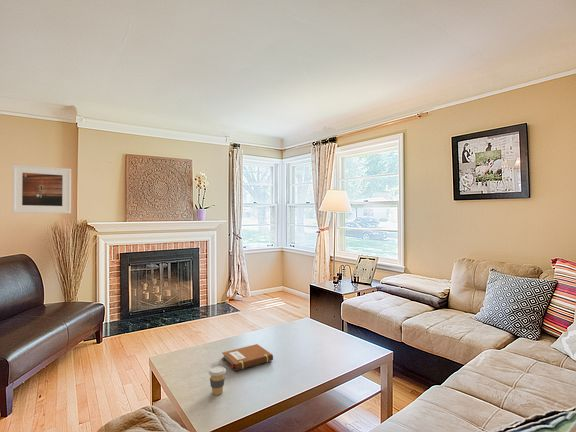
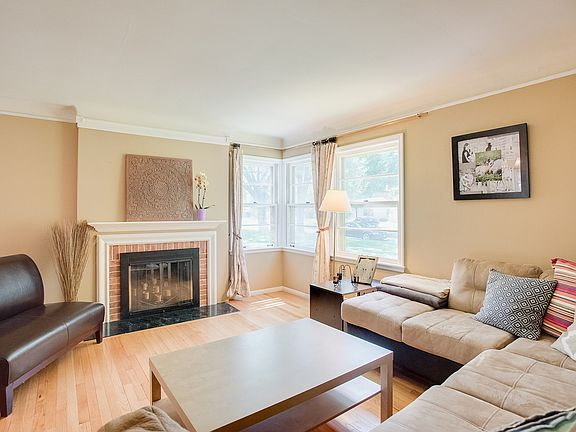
- coffee cup (217, 380)
- notebook (246, 356)
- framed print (43, 189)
